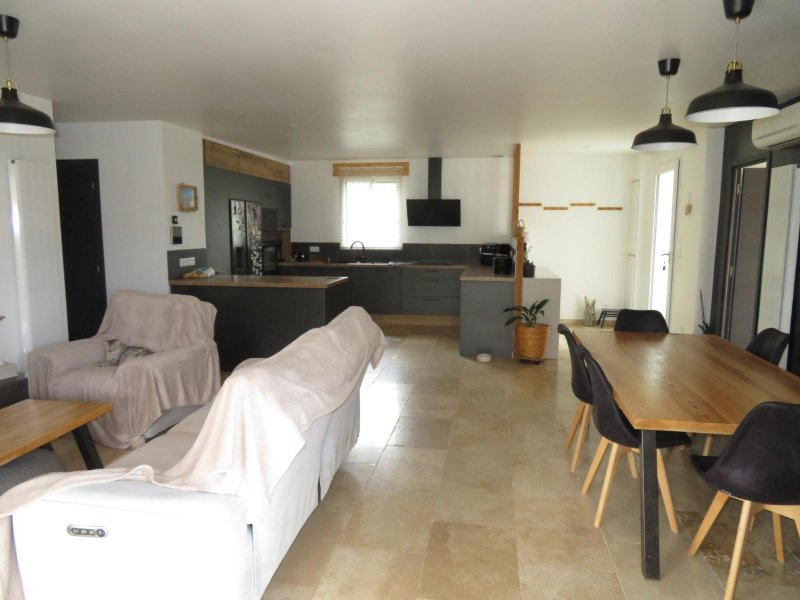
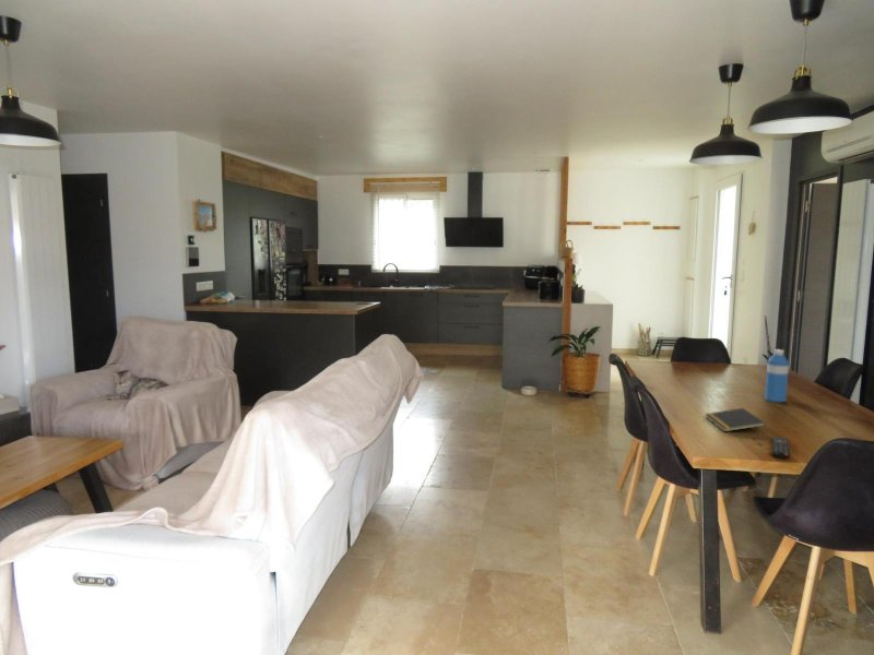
+ notepad (733, 419)
+ remote control (780, 446)
+ water bottle (777, 374)
